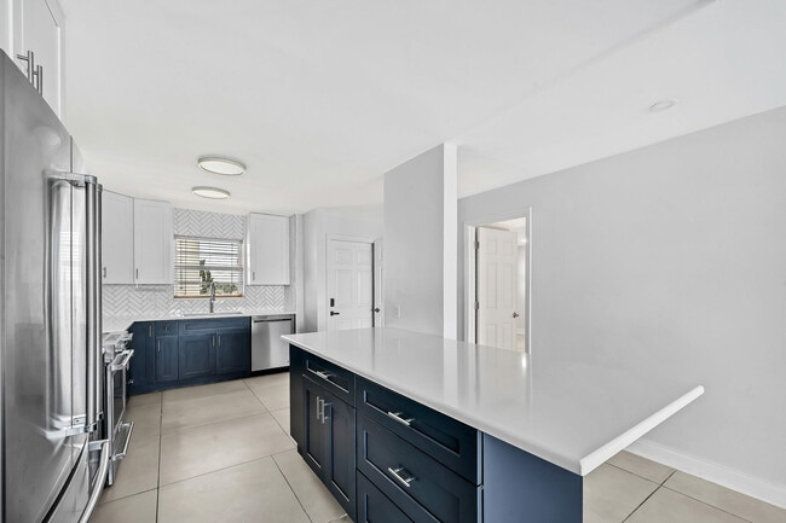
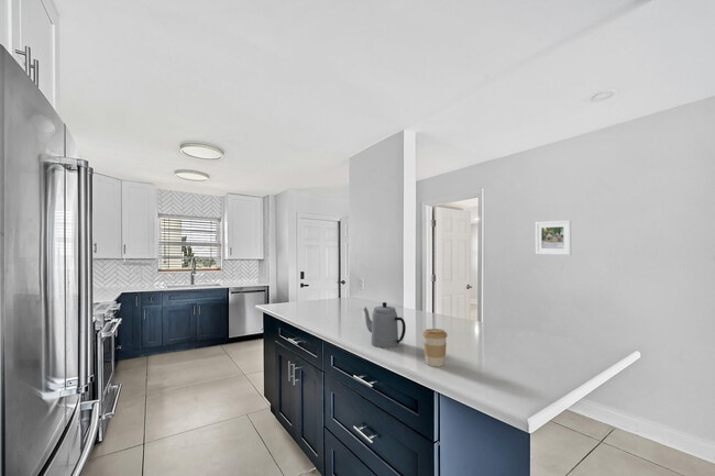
+ coffee cup (435, 345)
+ teapot (383, 322)
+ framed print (552, 237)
